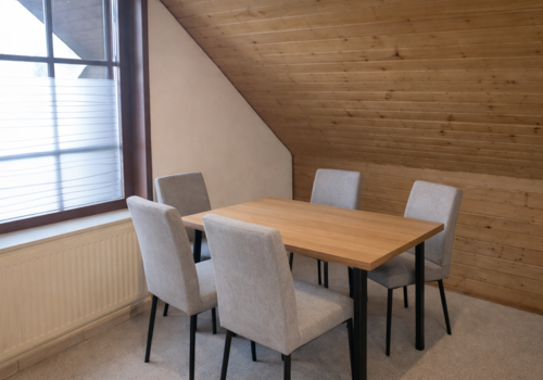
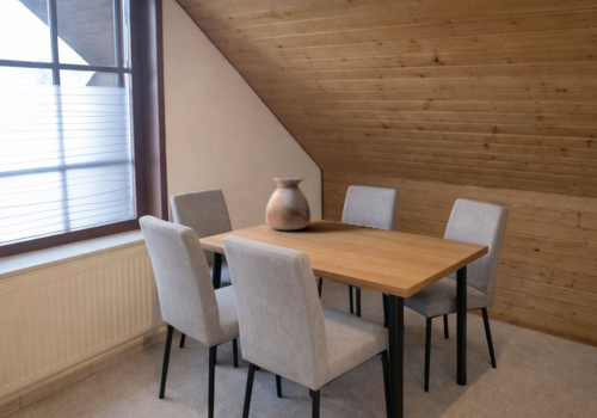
+ vase (288, 203)
